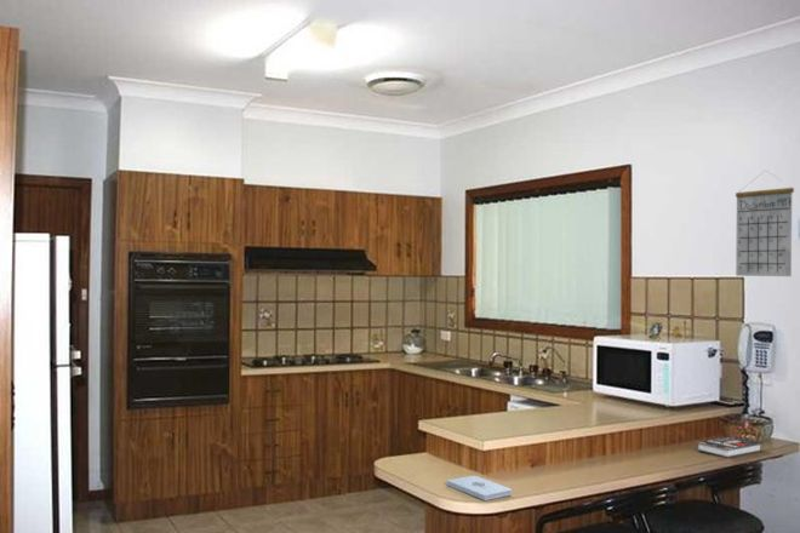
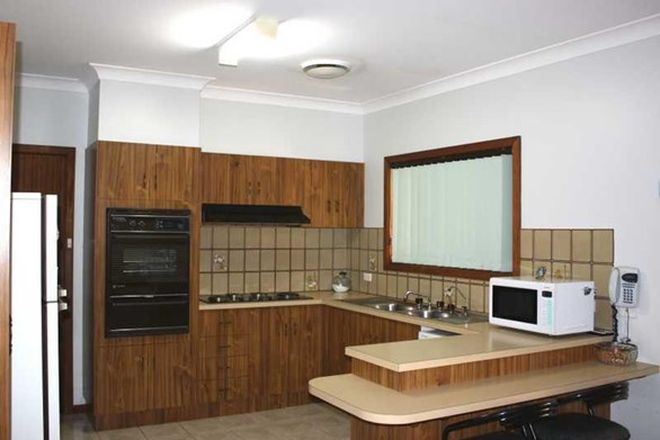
- calendar (762, 223)
- book (728, 446)
- notepad (479, 487)
